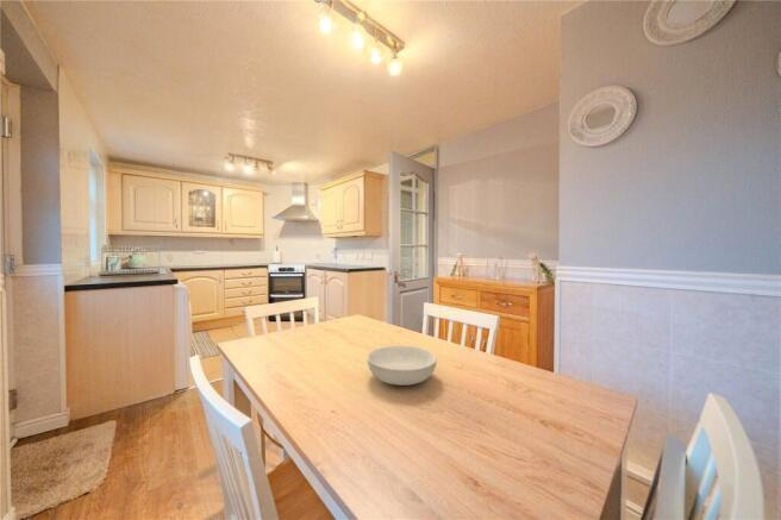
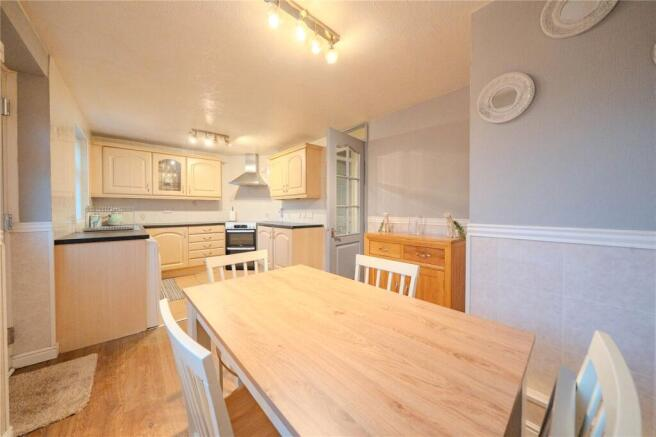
- serving bowl (401, 366)
